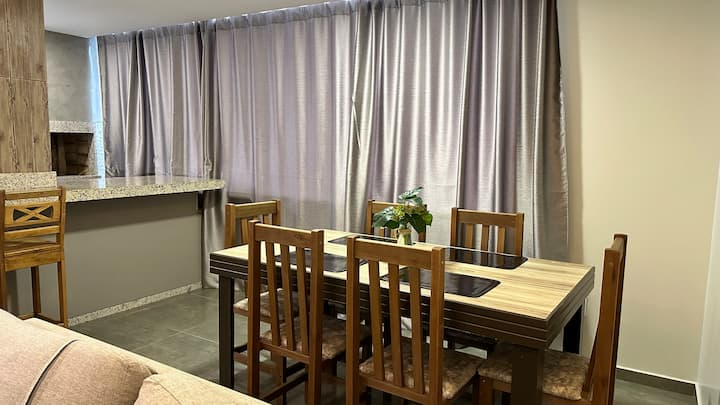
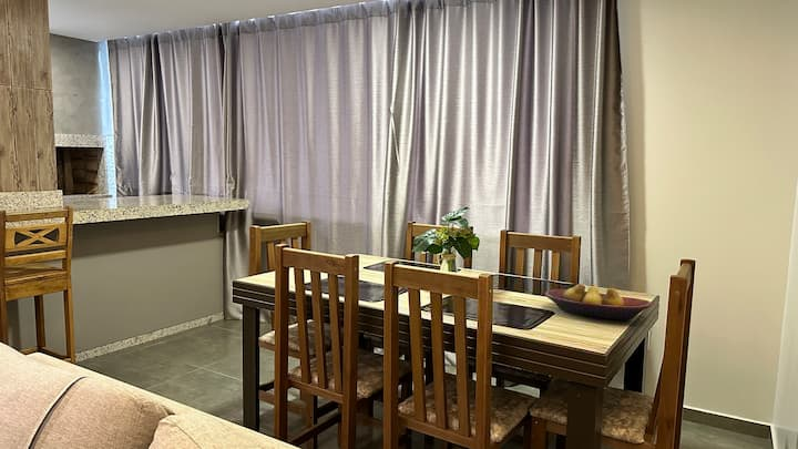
+ fruit bowl (596, 299)
